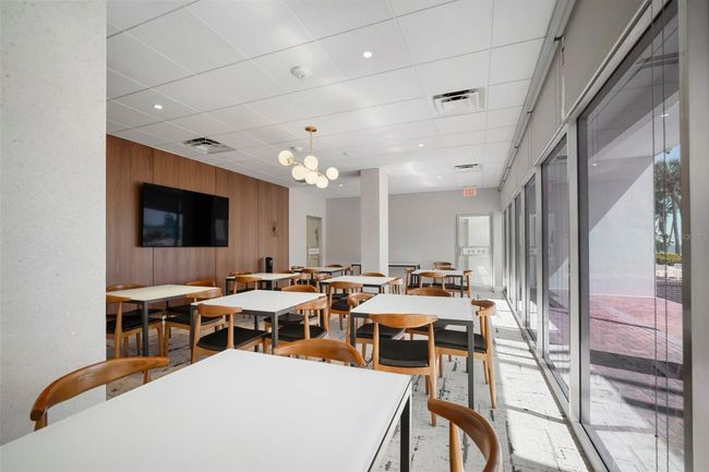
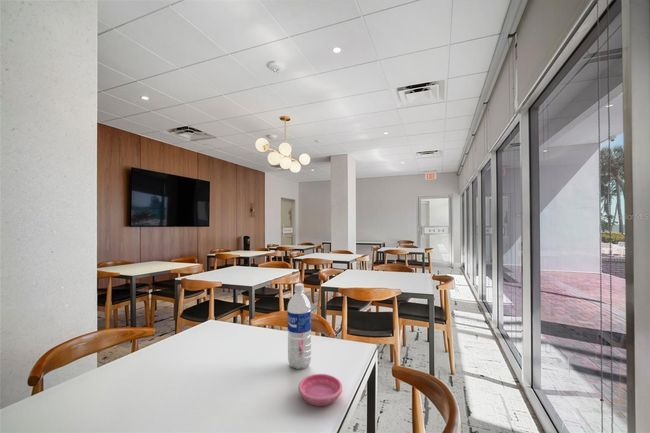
+ saucer (320, 390)
+ water bottle (299, 324)
